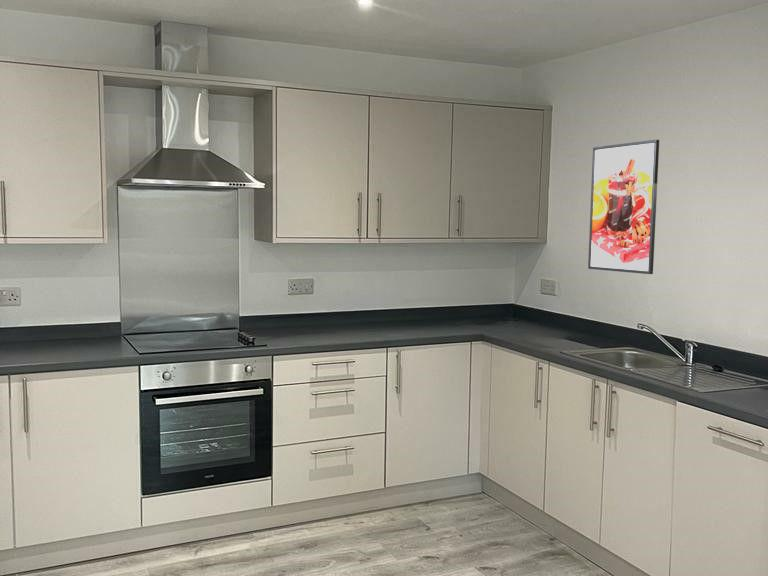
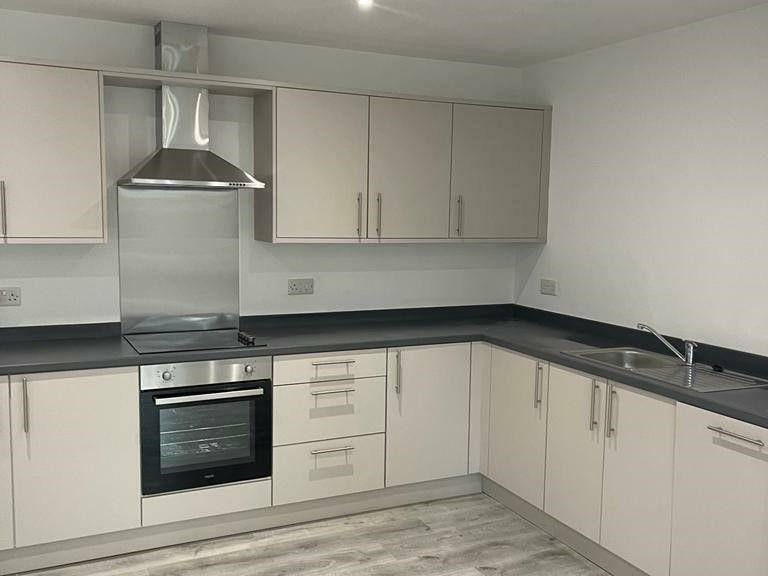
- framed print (621, 207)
